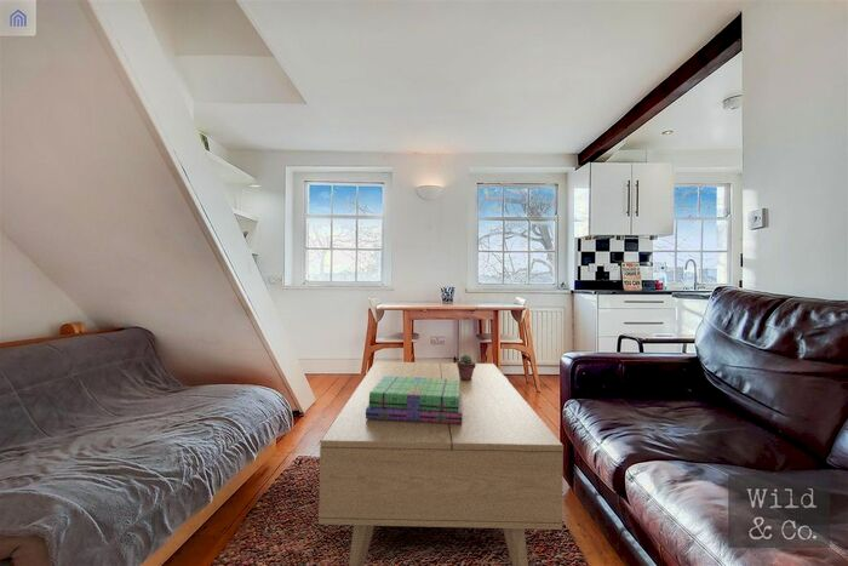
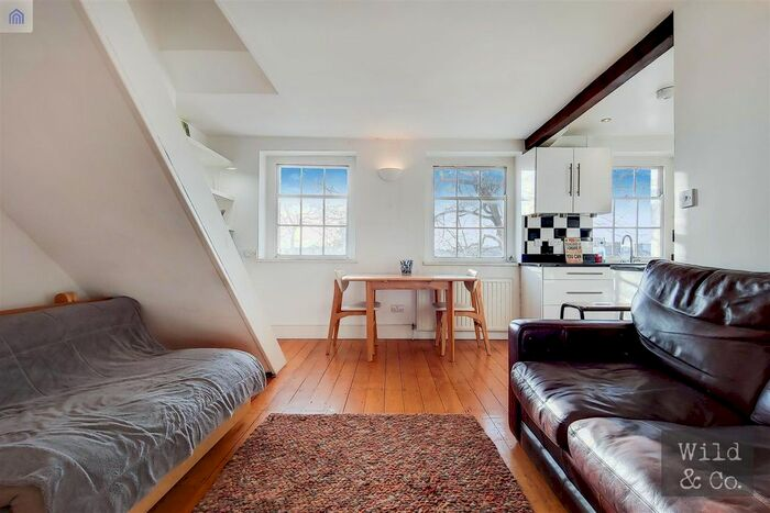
- potted succulent (465, 366)
- coffee table (439, 440)
- stack of books (417, 396)
